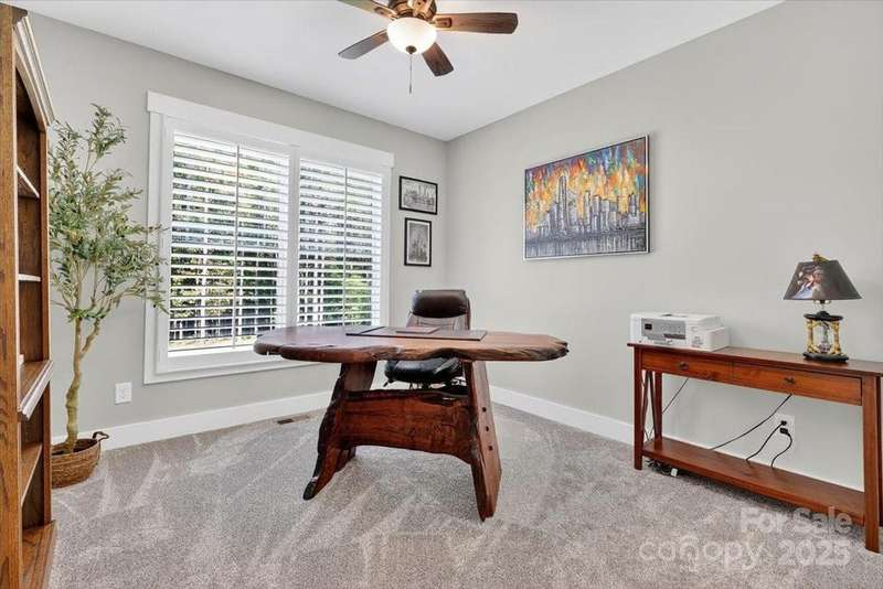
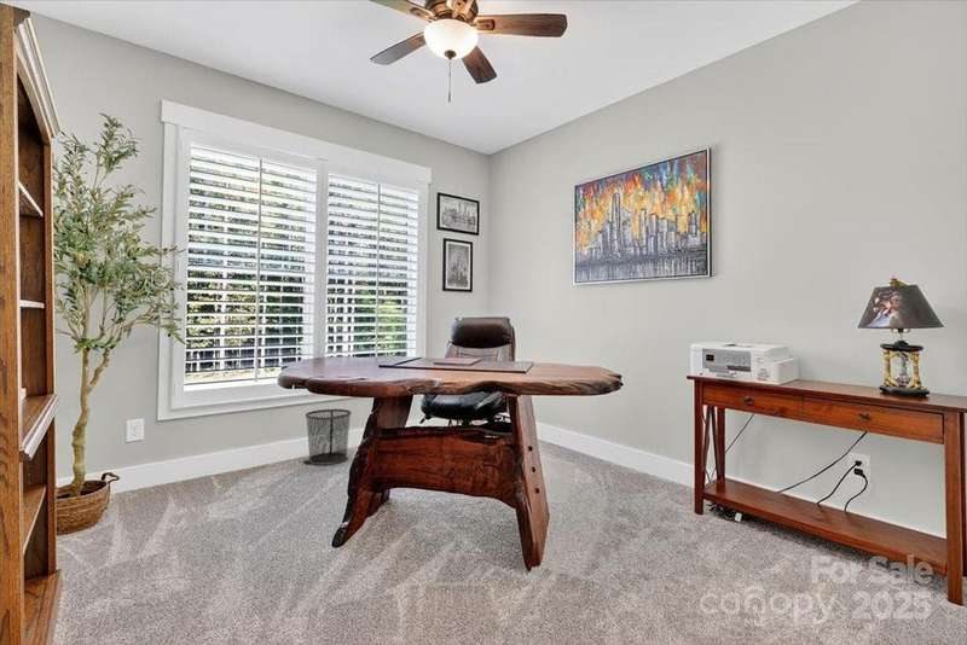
+ waste bin (328, 436)
